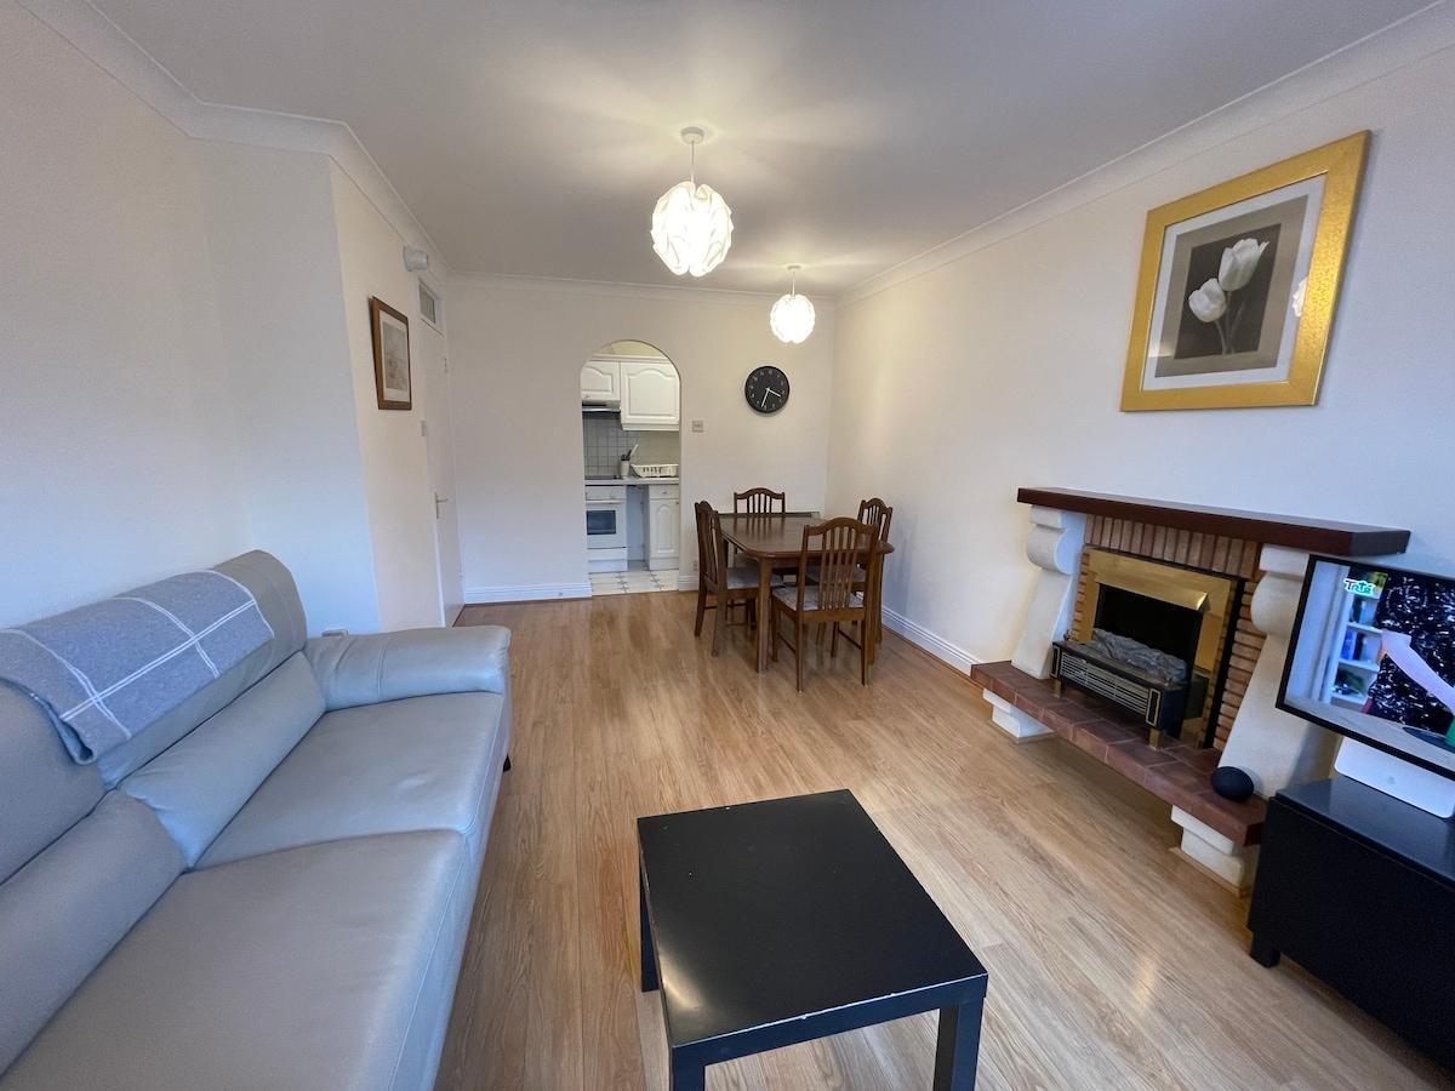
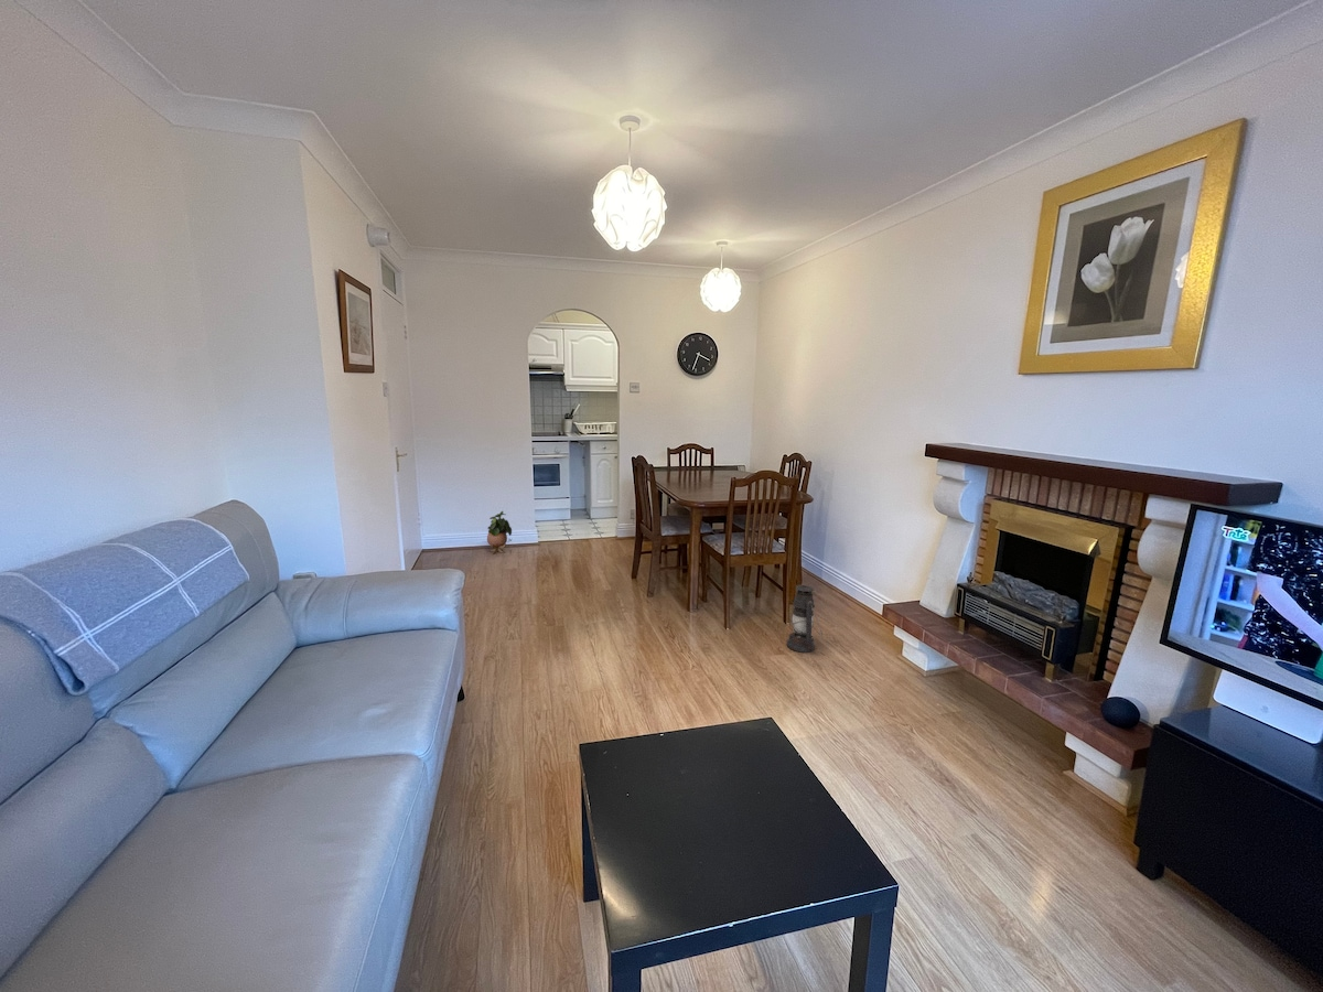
+ potted plant (498, 531)
+ lantern (804, 616)
